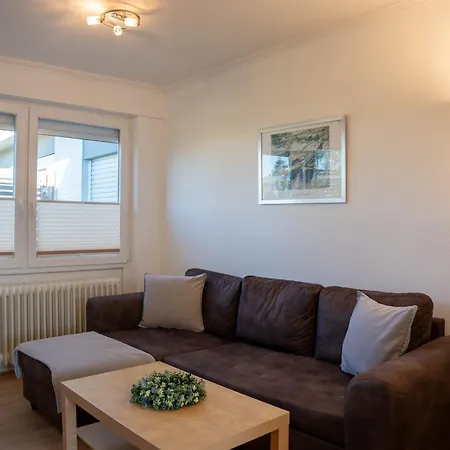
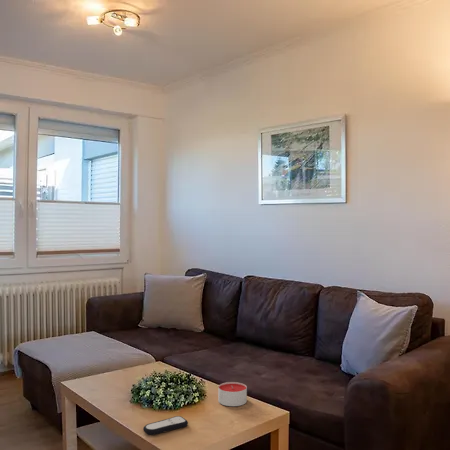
+ remote control (165, 425)
+ candle (232, 393)
